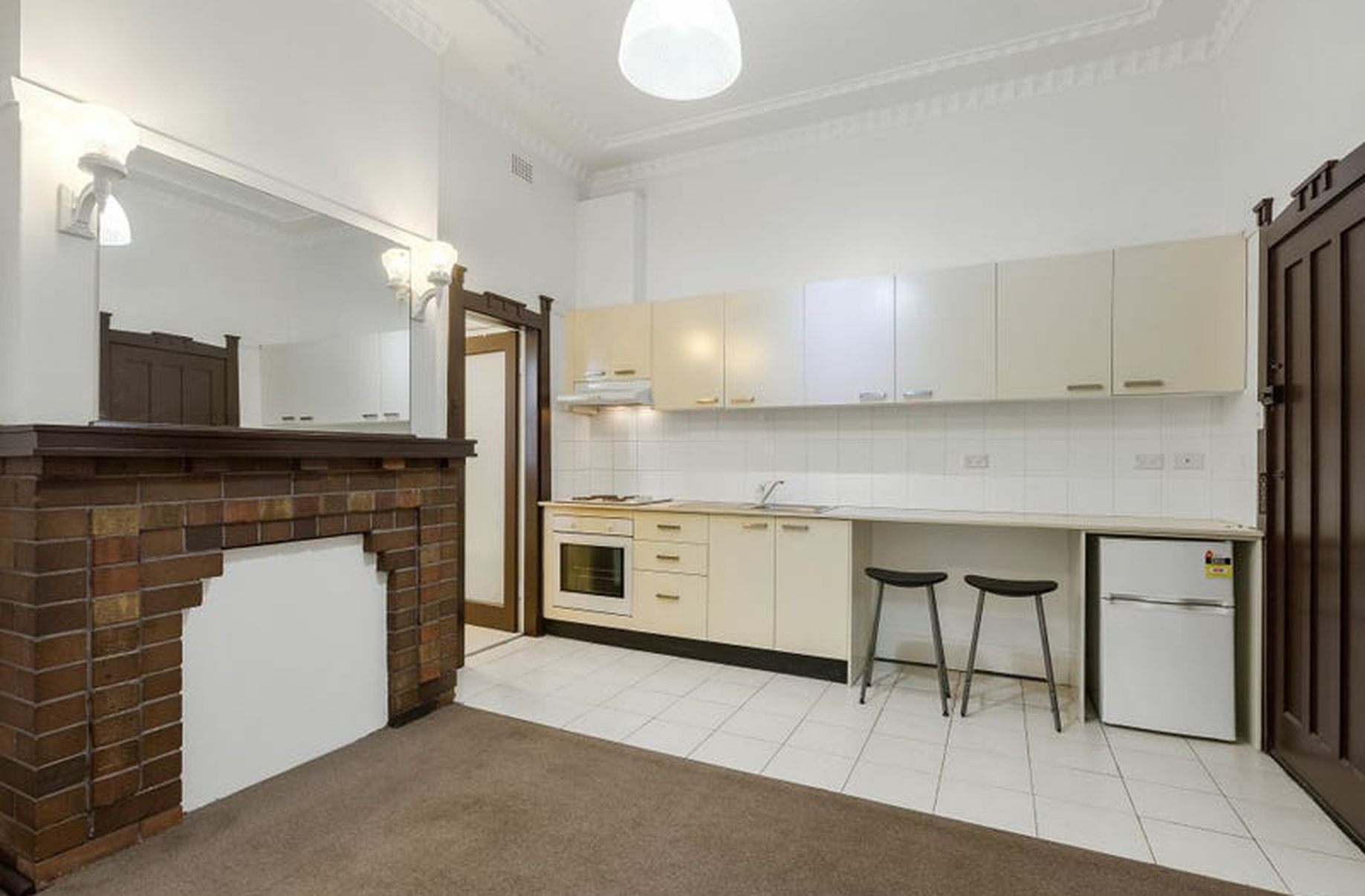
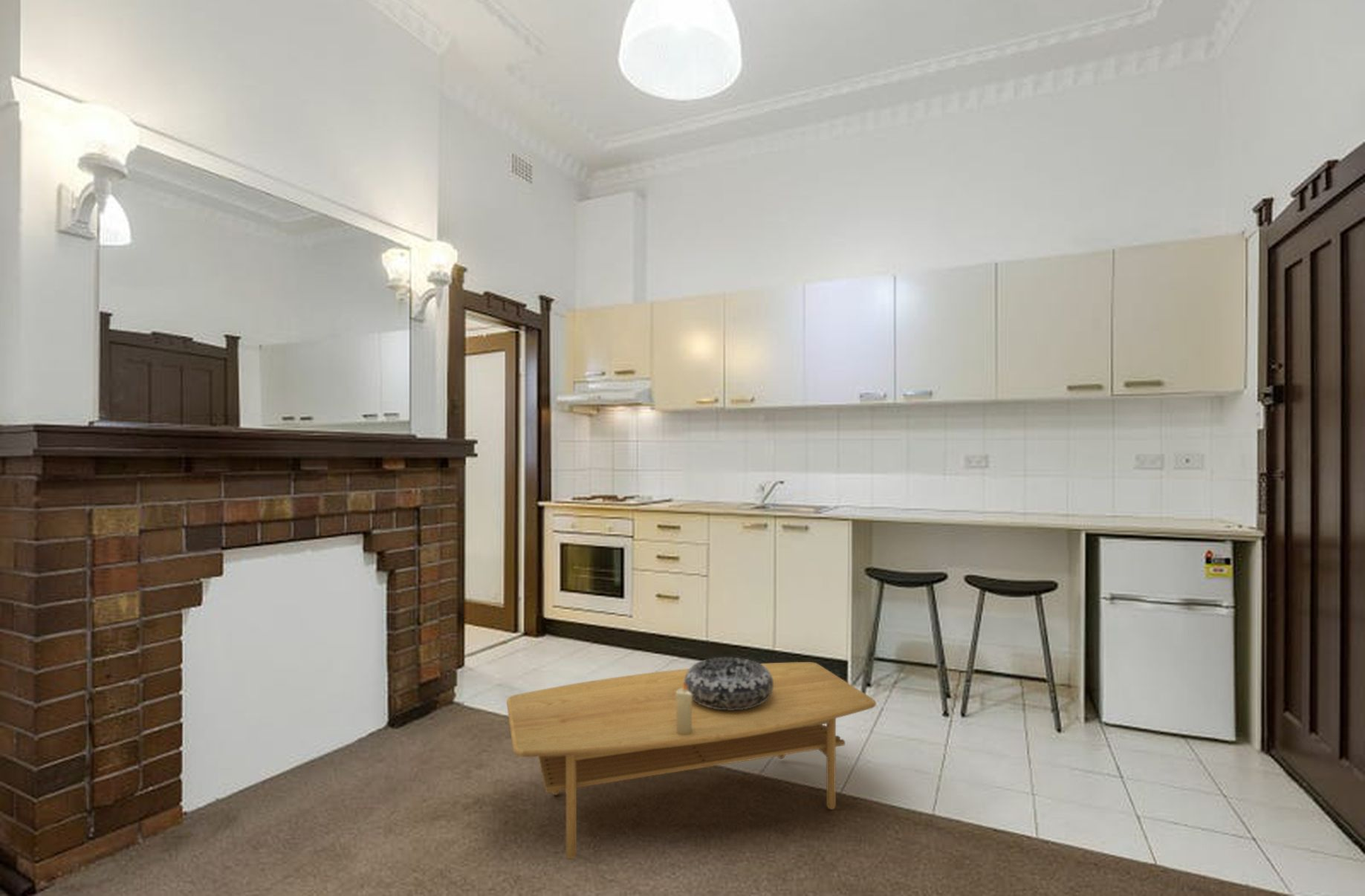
+ decorative bowl (728, 682)
+ candle (684, 706)
+ coffee table (690, 750)
